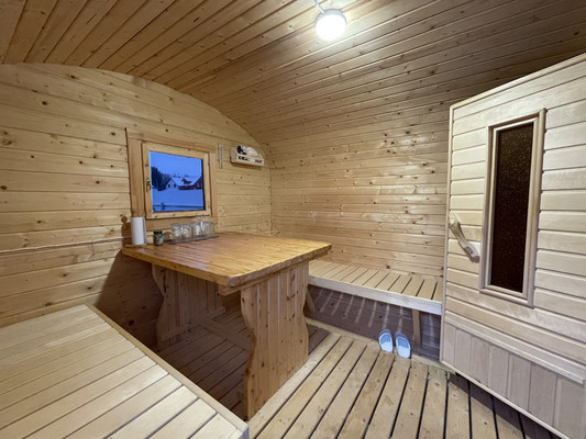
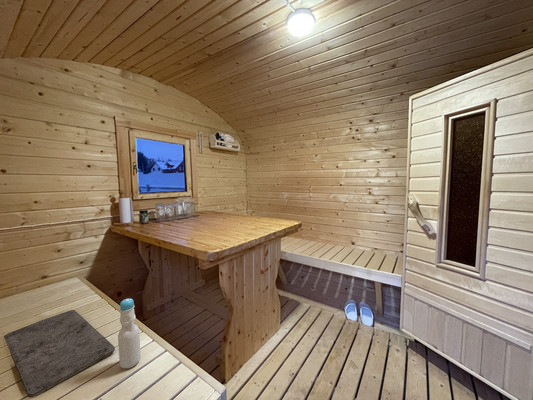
+ bottle (128, 331)
+ cushion (57, 341)
